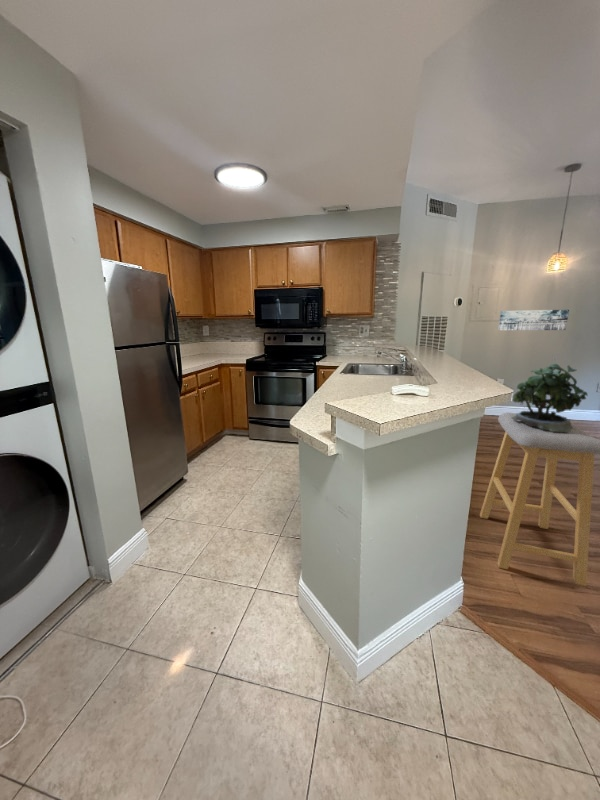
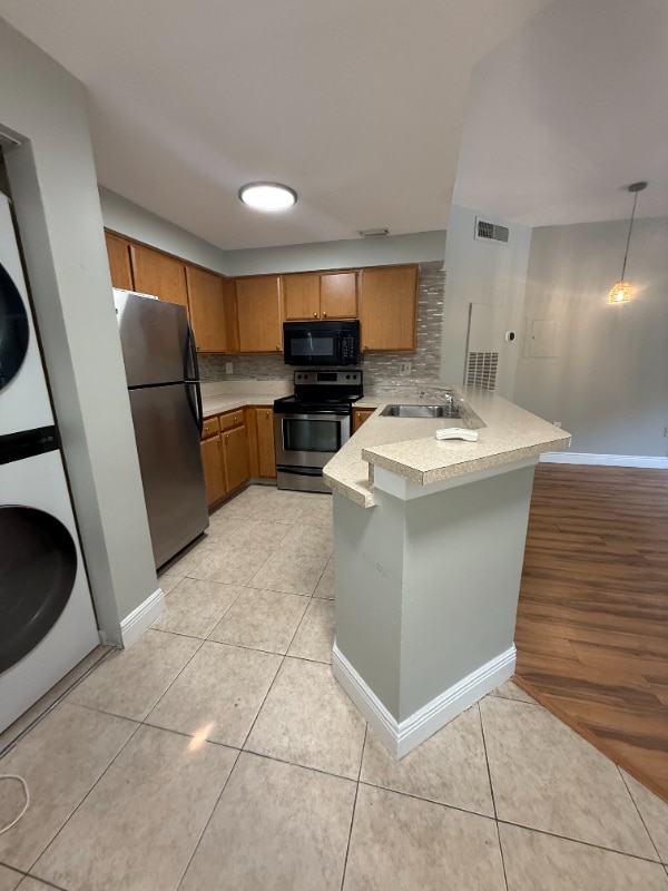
- wall art (532, 320)
- potted plant (548, 392)
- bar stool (529, 487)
